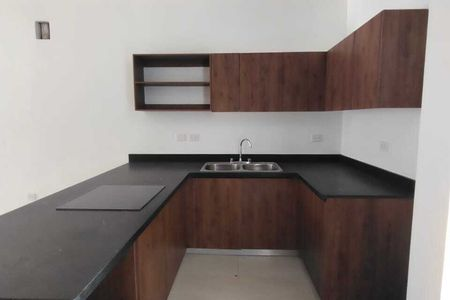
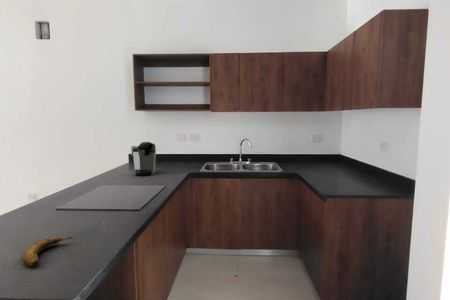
+ coffee maker (139, 157)
+ banana (43, 249)
